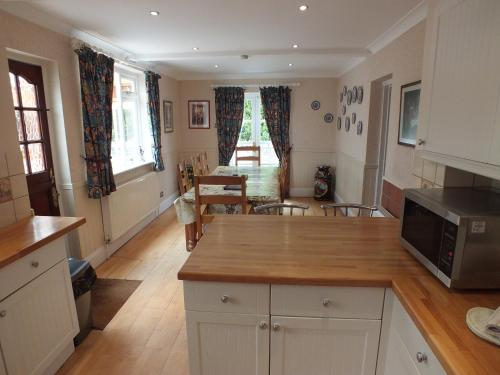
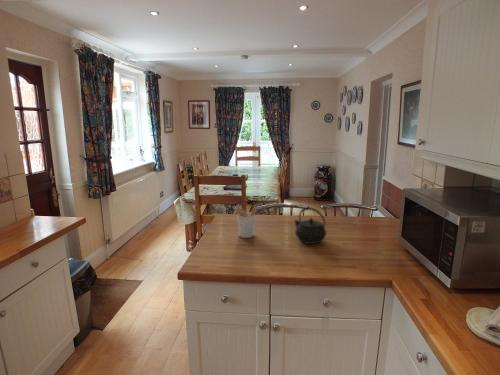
+ utensil holder (244, 220)
+ kettle (309, 223)
